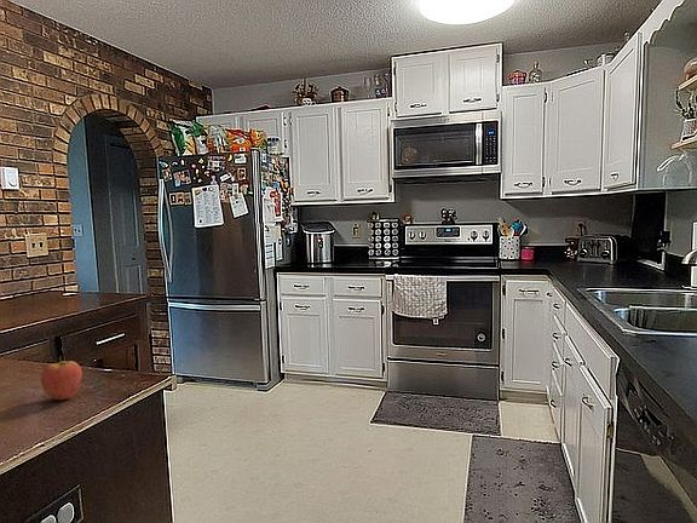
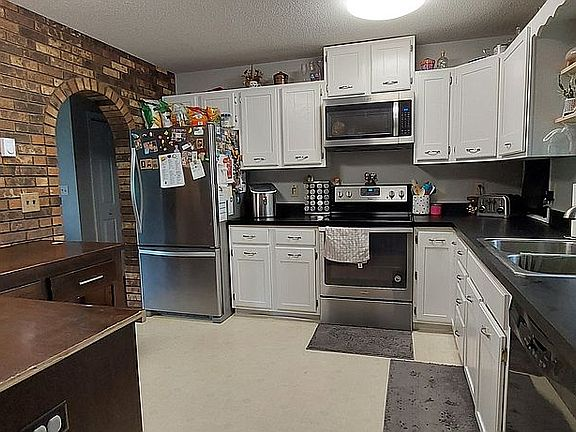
- fruit (62, 375)
